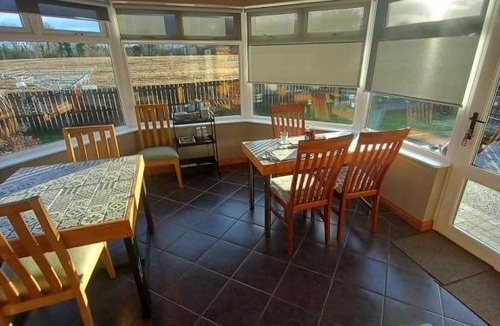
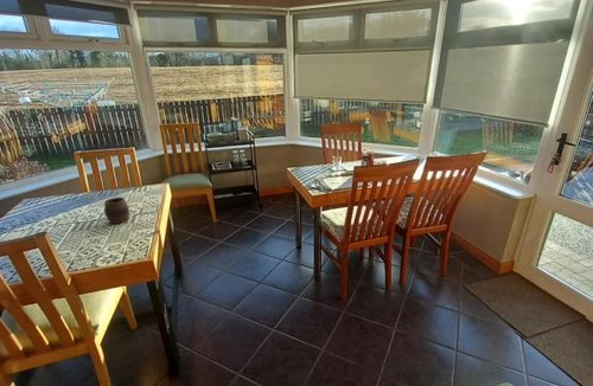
+ cup (116, 210)
